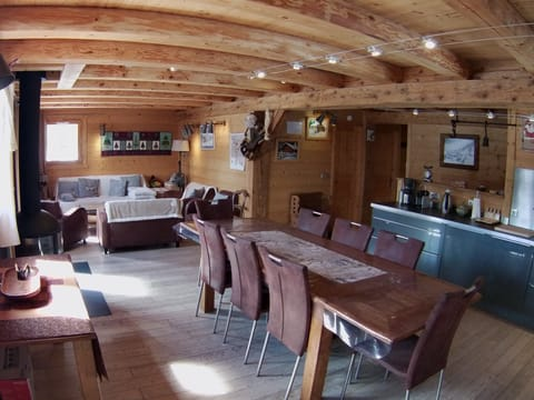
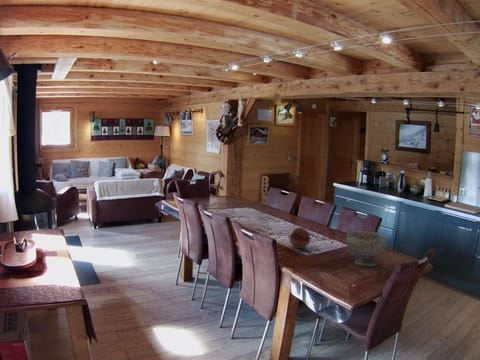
+ decorative ball (299, 238)
+ decorative bowl (365, 248)
